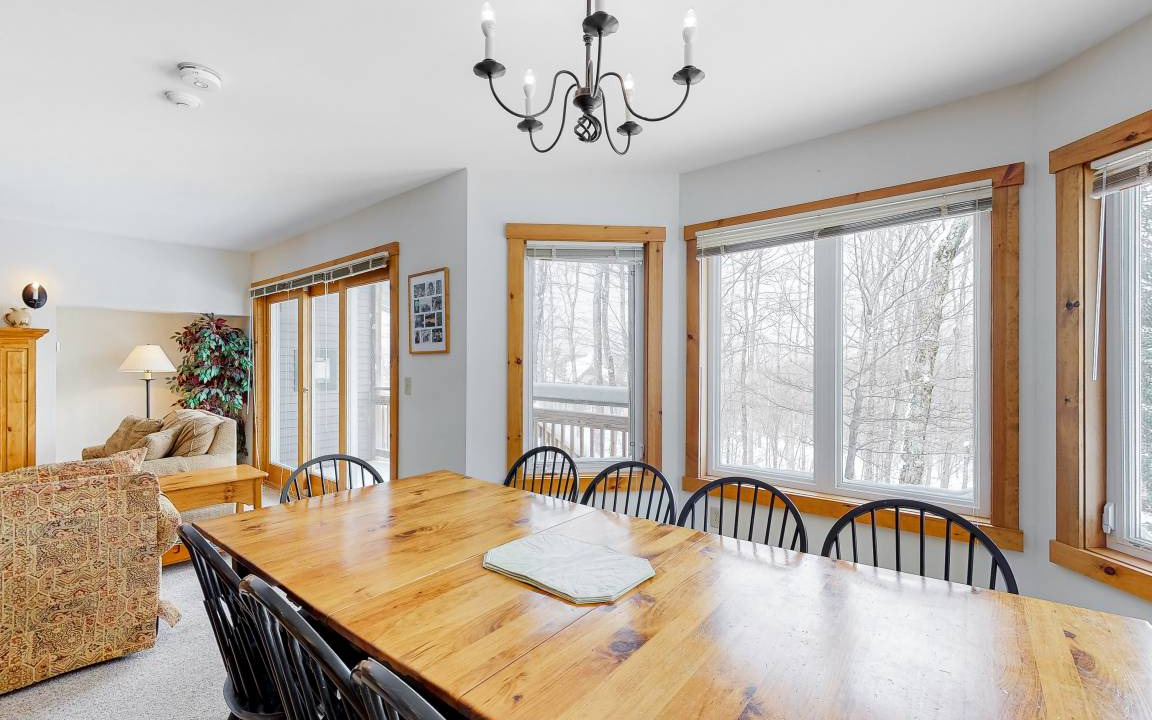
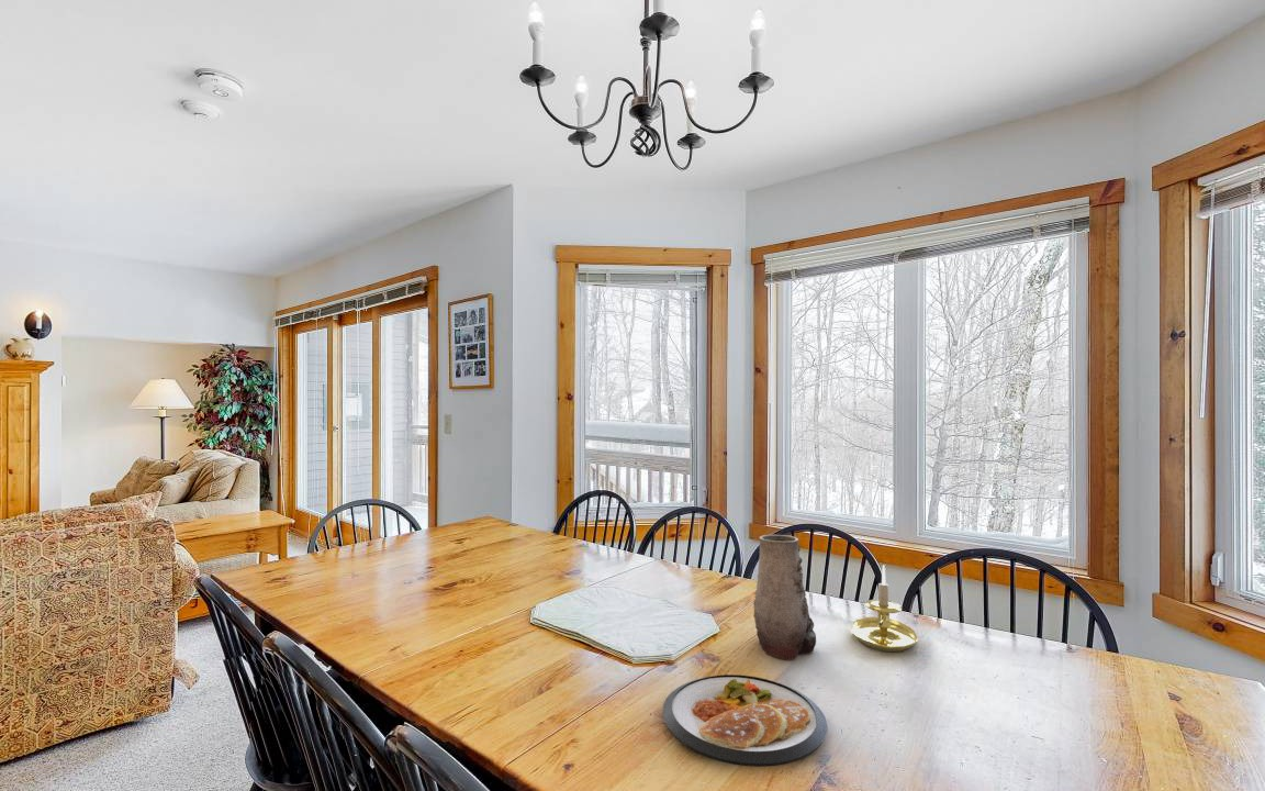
+ candle holder (883, 600)
+ dish (742, 710)
+ vase (784, 592)
